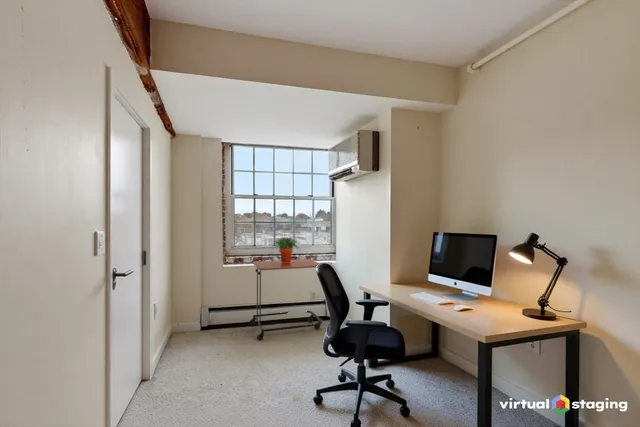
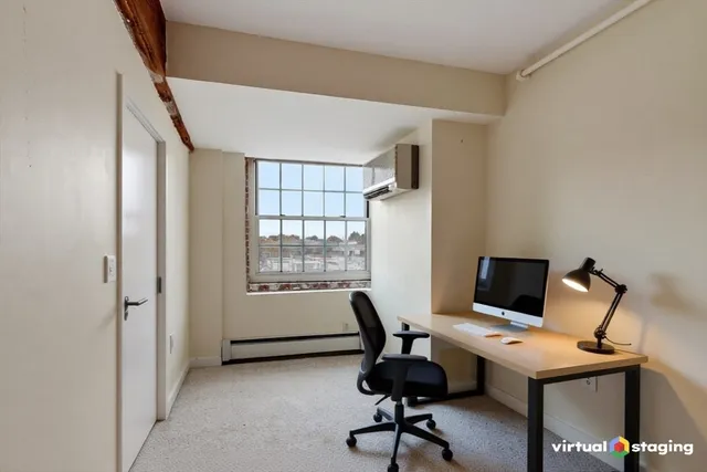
- side table (286, 312)
- potted plant (286, 249)
